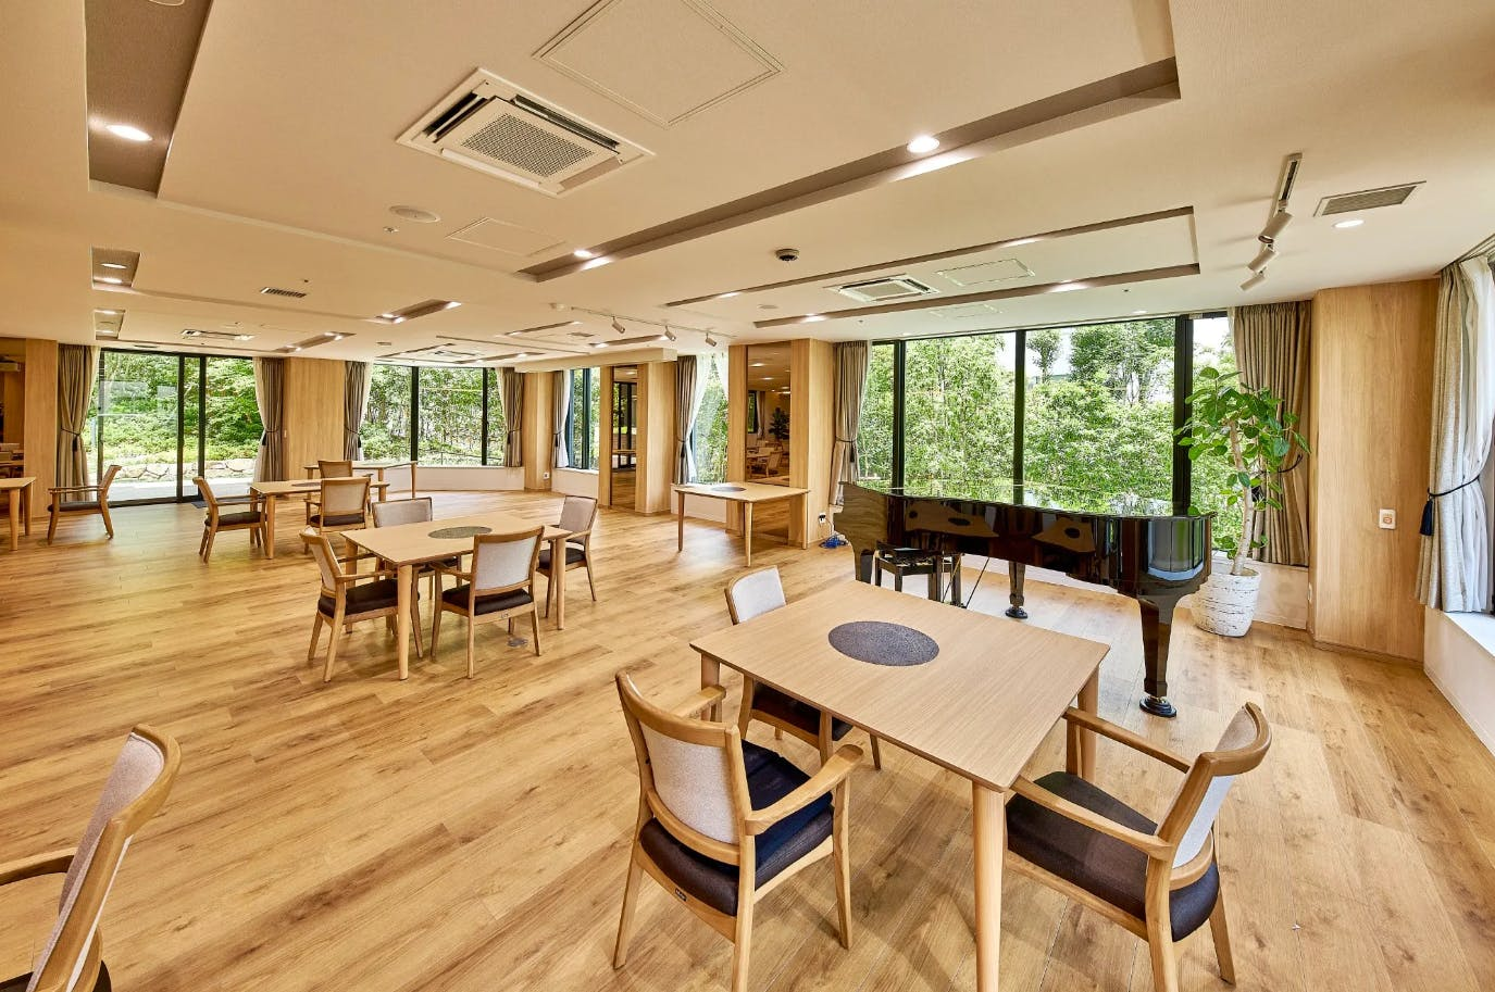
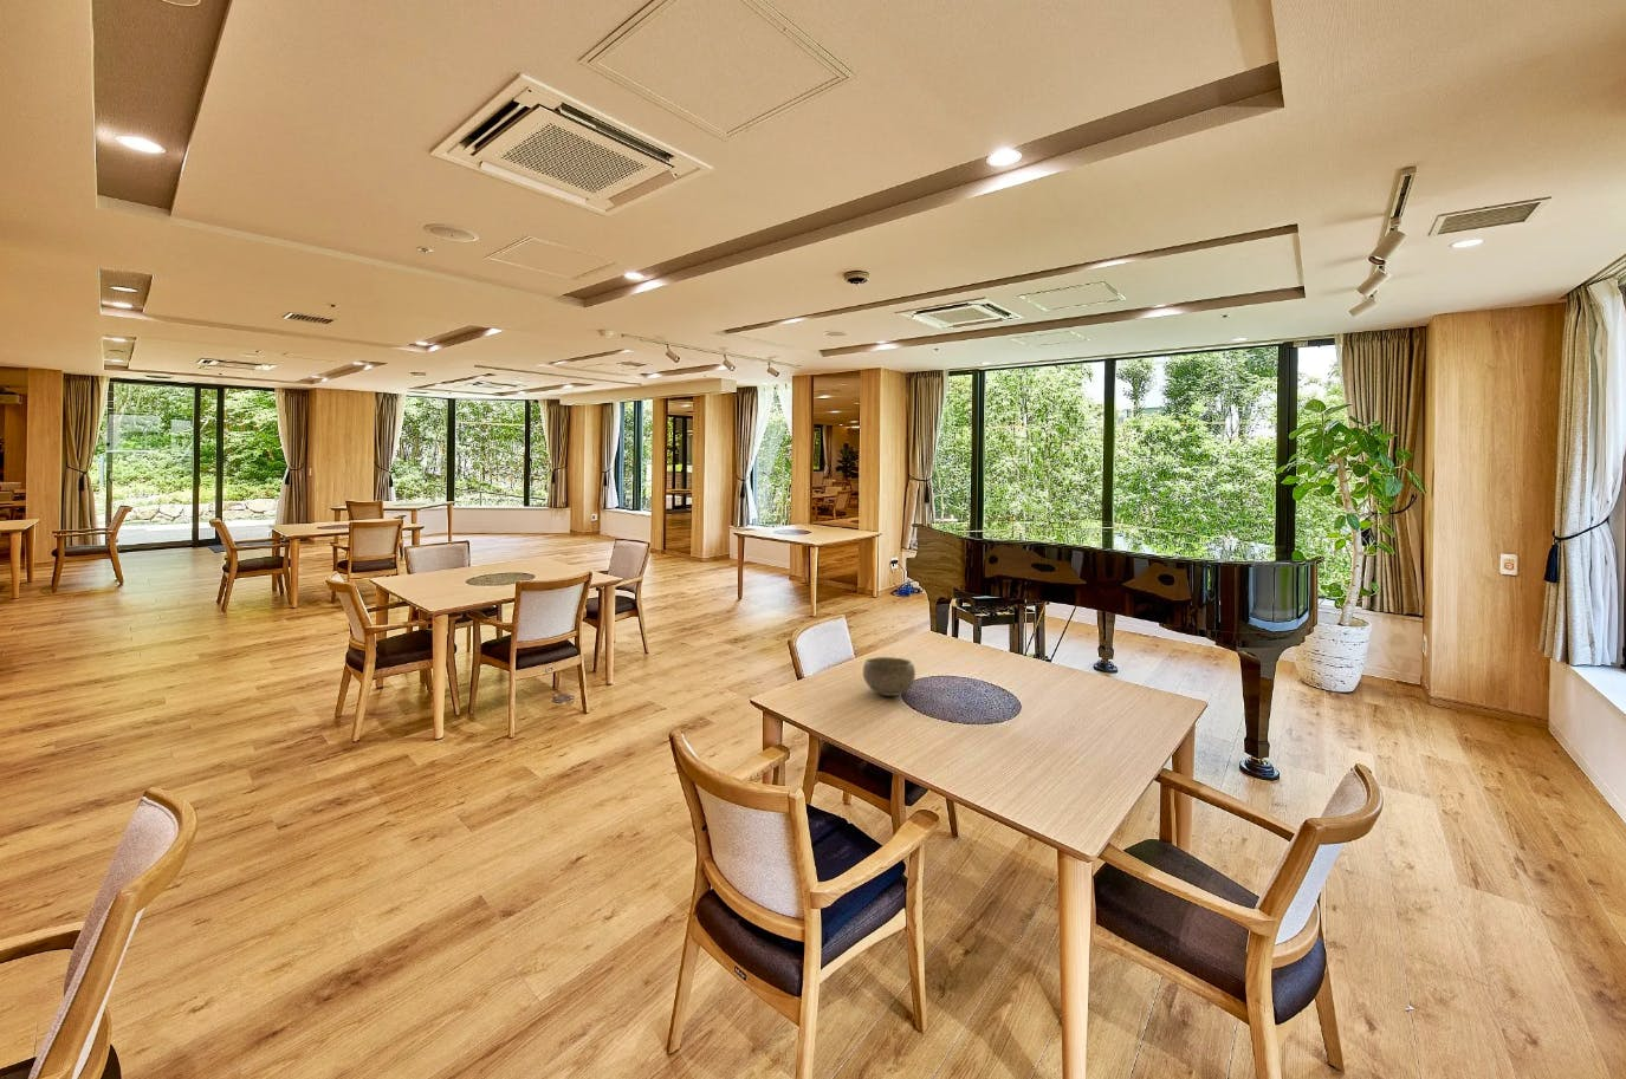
+ bowl (888, 677)
